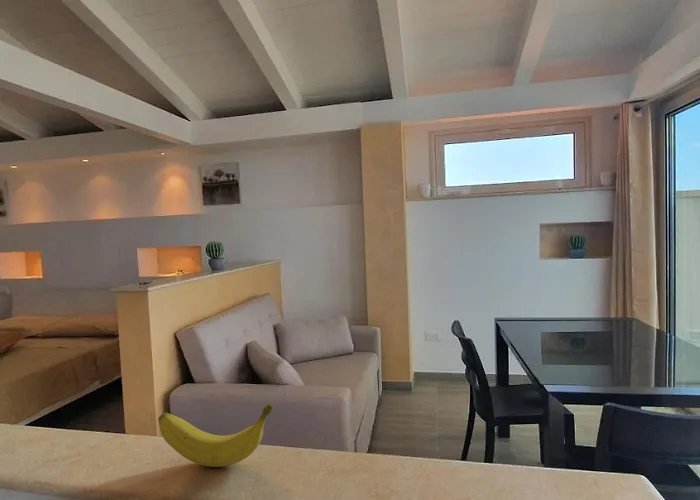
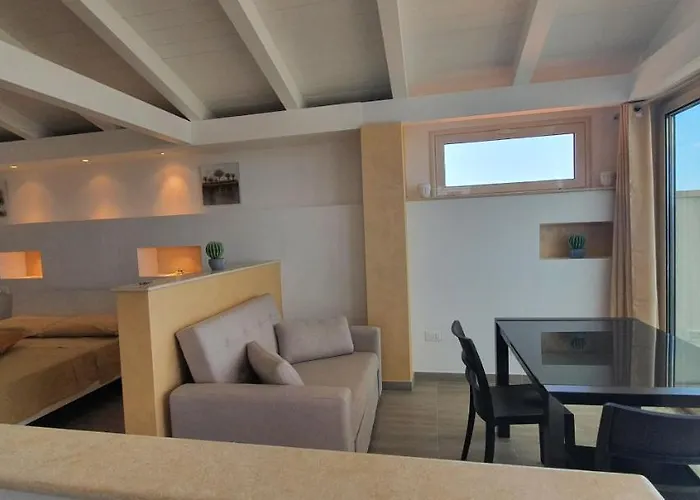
- banana (214, 435)
